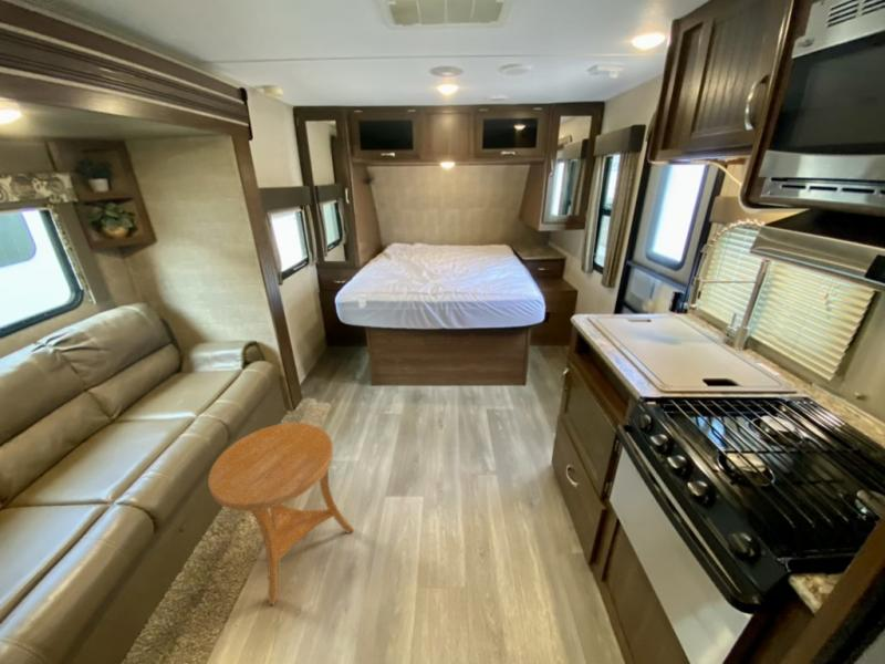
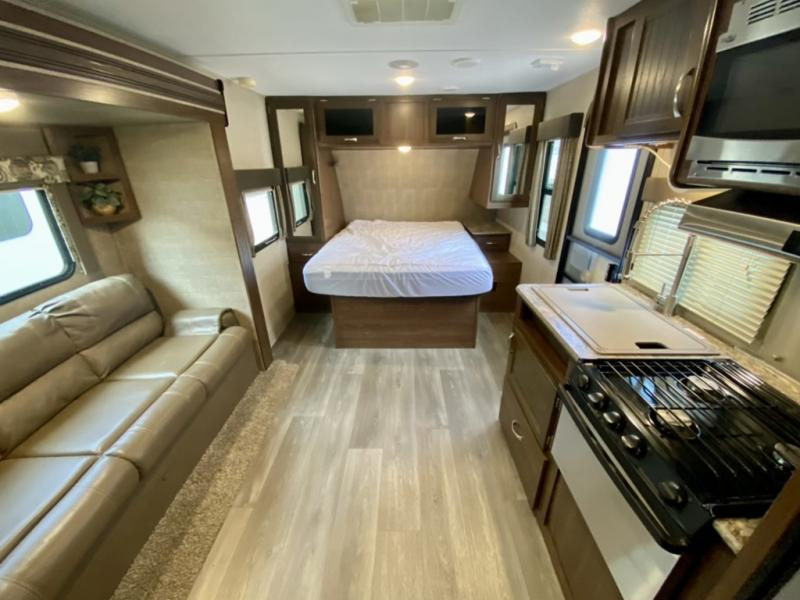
- side table (287, 507)
